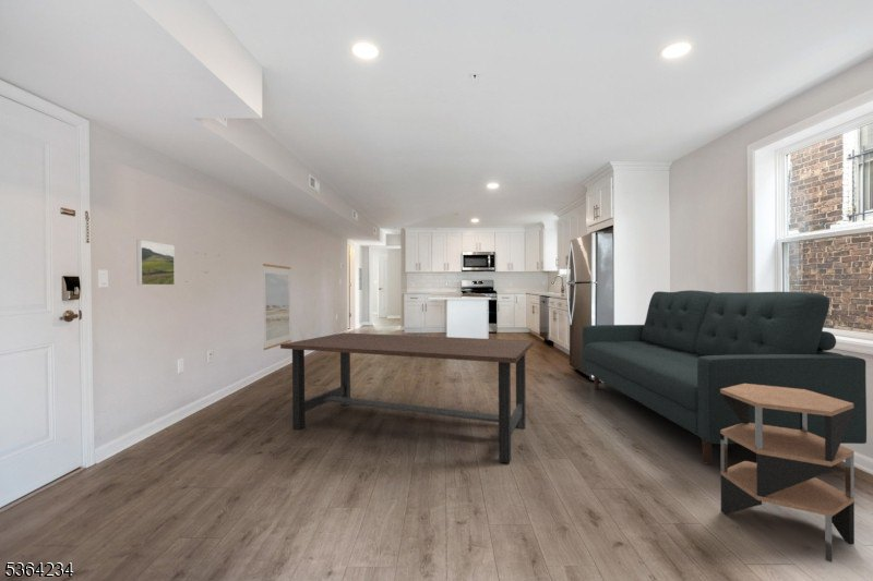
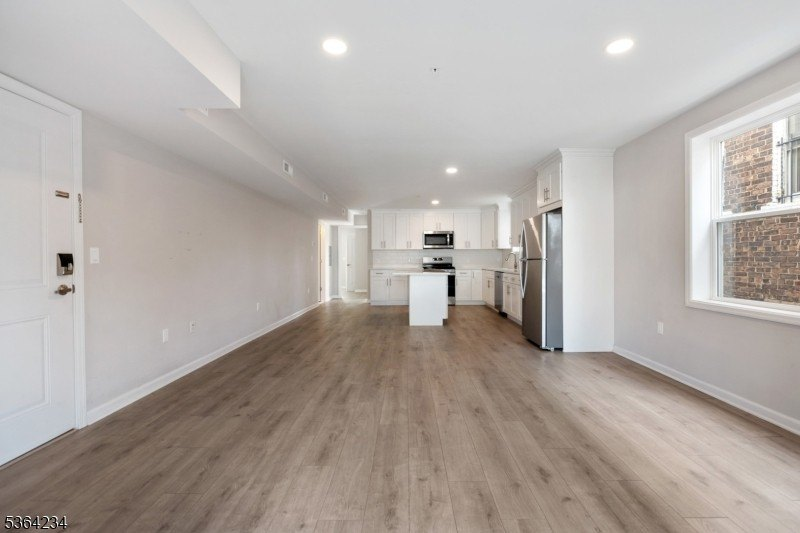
- sofa (679, 353)
- wall art (277, 305)
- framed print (156, 264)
- dining table (409, 404)
- side table (782, 461)
